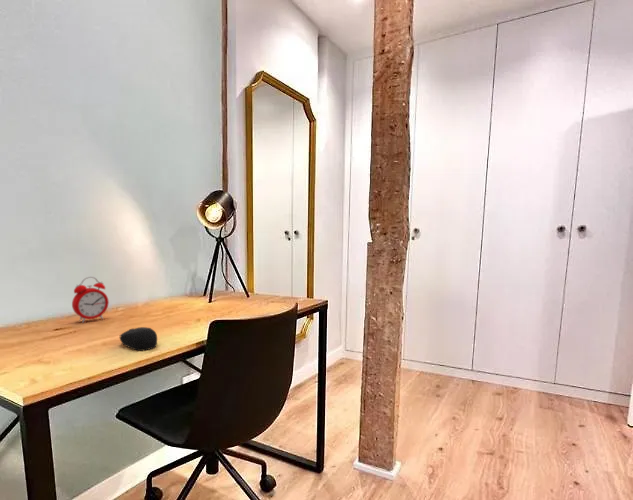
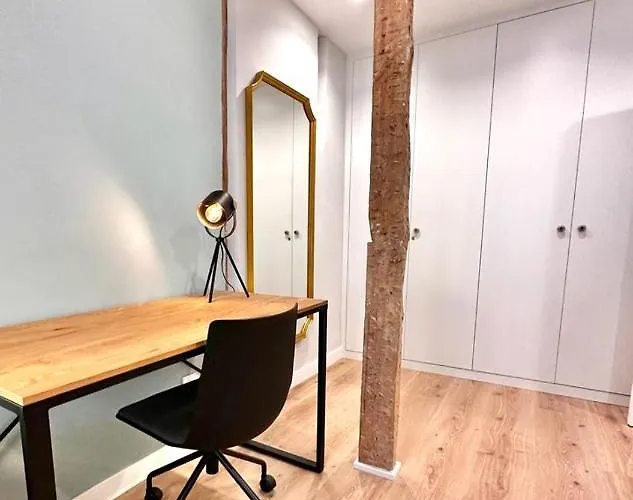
- alarm clock (90, 298)
- computer mouse (138, 336)
